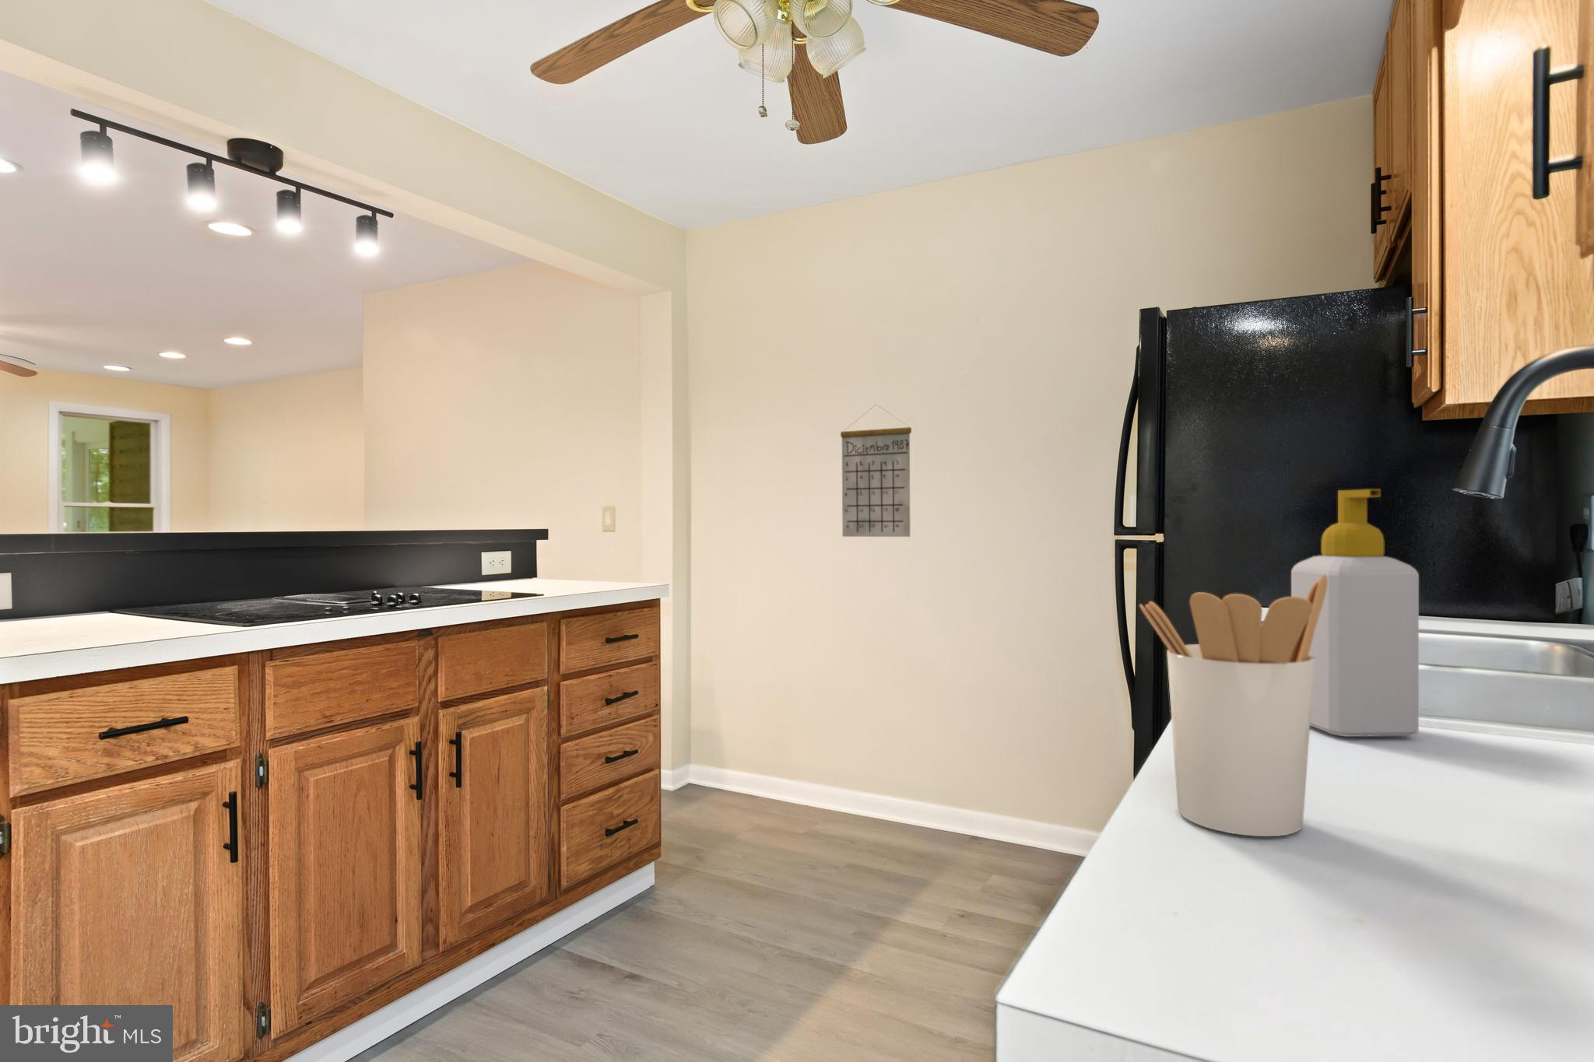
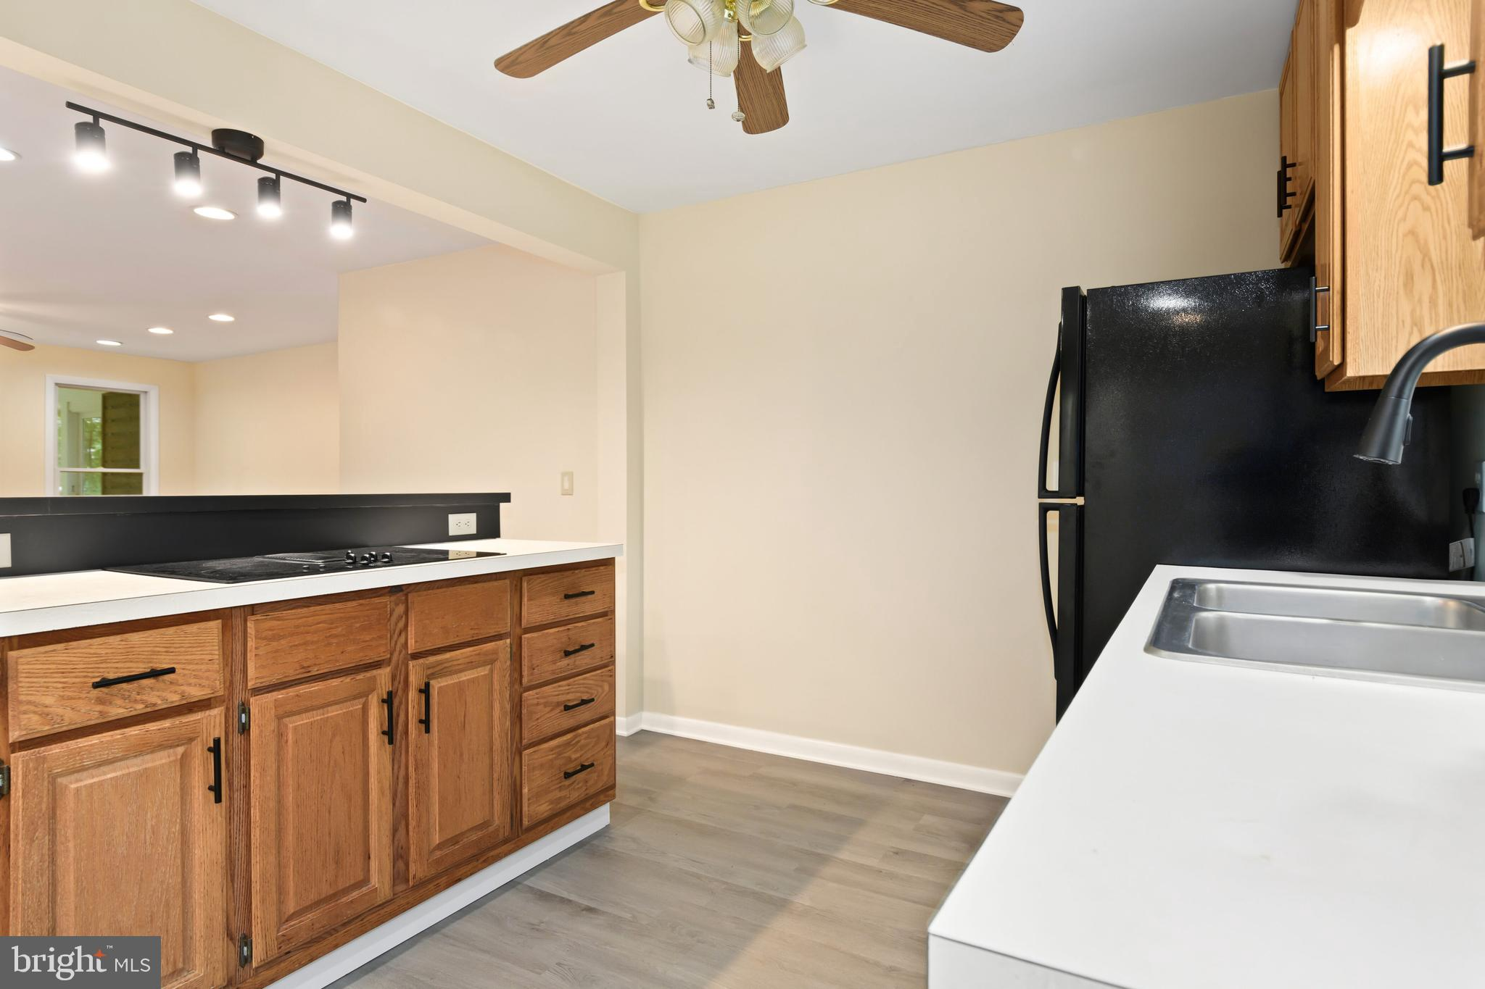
- utensil holder (1242, 702)
- soap bottle (1352, 609)
- calendar (876, 469)
